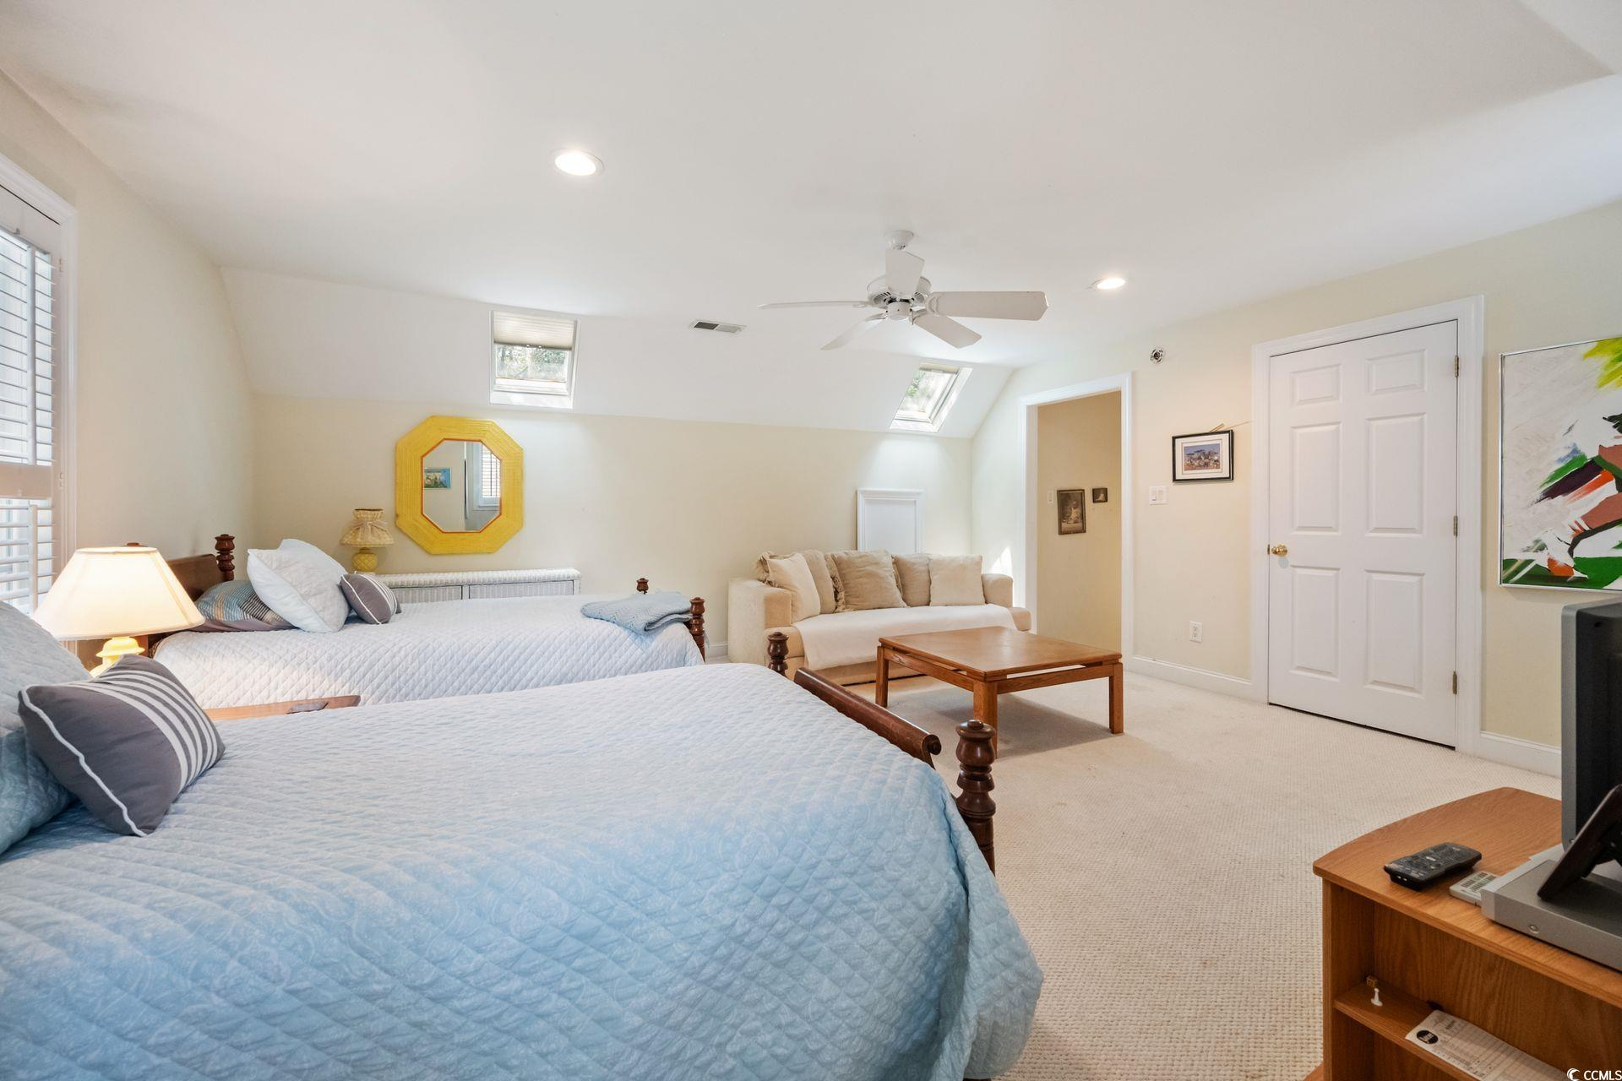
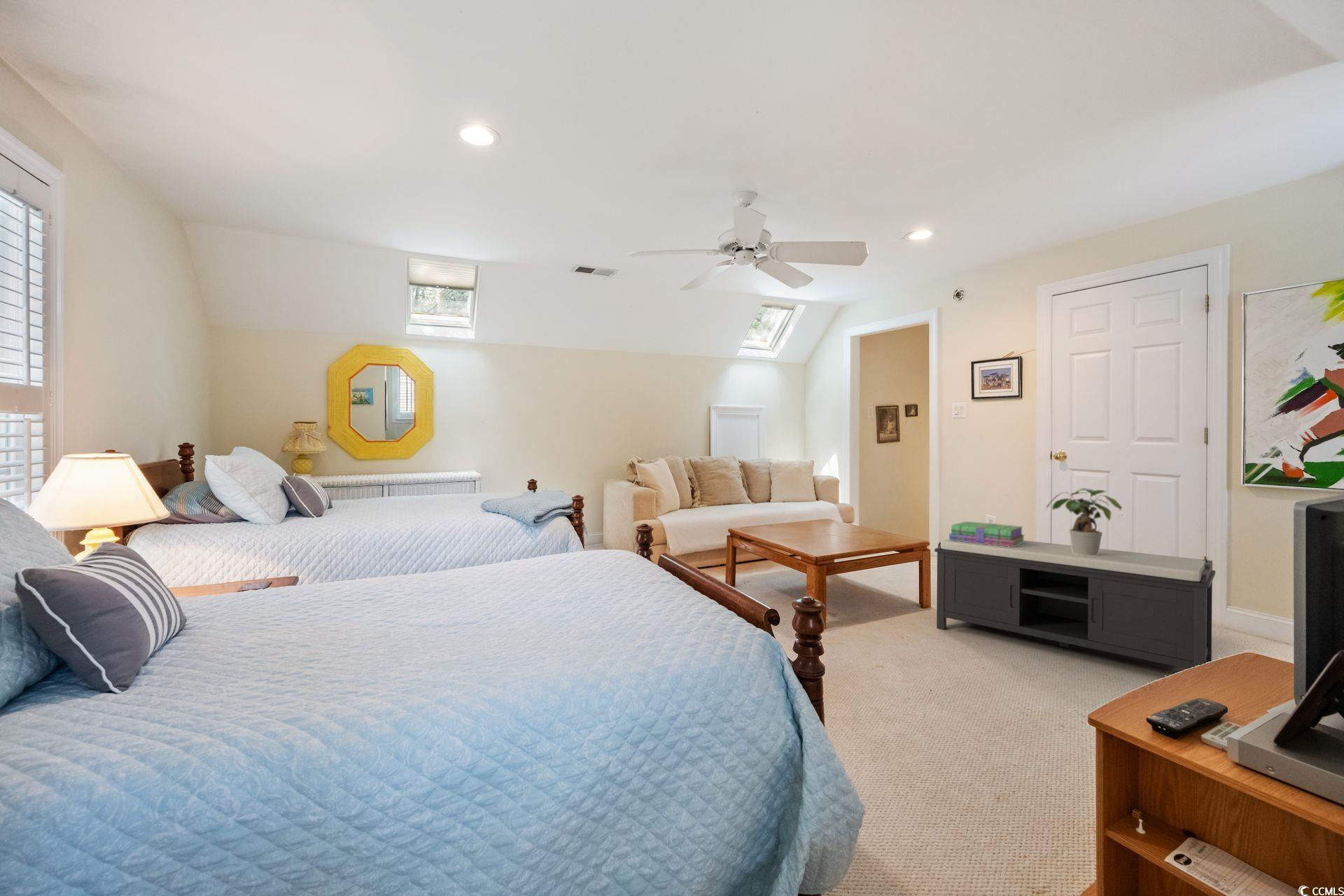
+ stack of books (986, 533)
+ potted plant (1086, 519)
+ bench (1061, 597)
